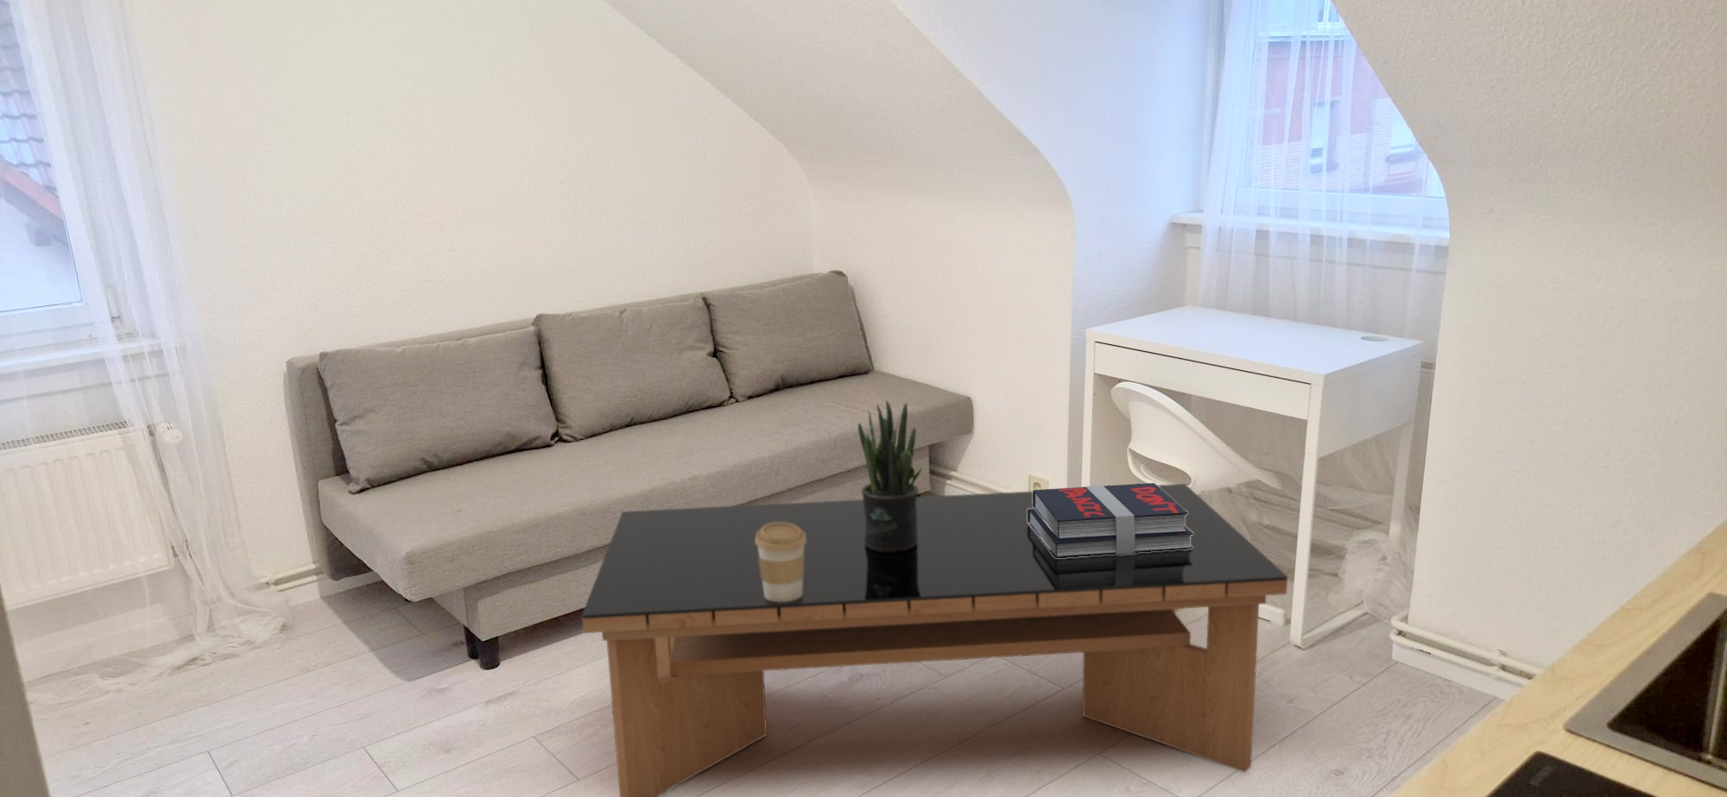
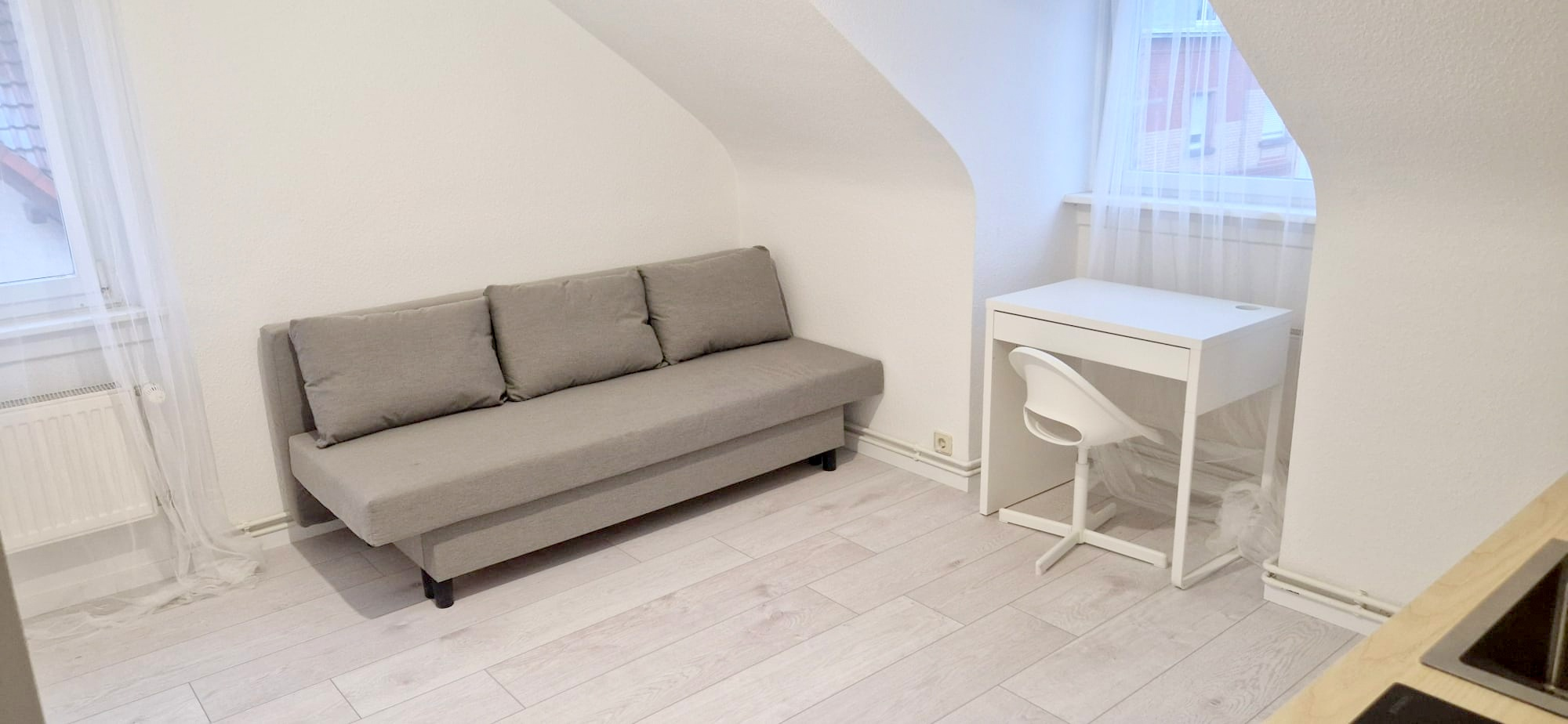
- potted plant (890, 476)
- book (1107, 516)
- coffee cup (782, 560)
- coffee table (924, 635)
